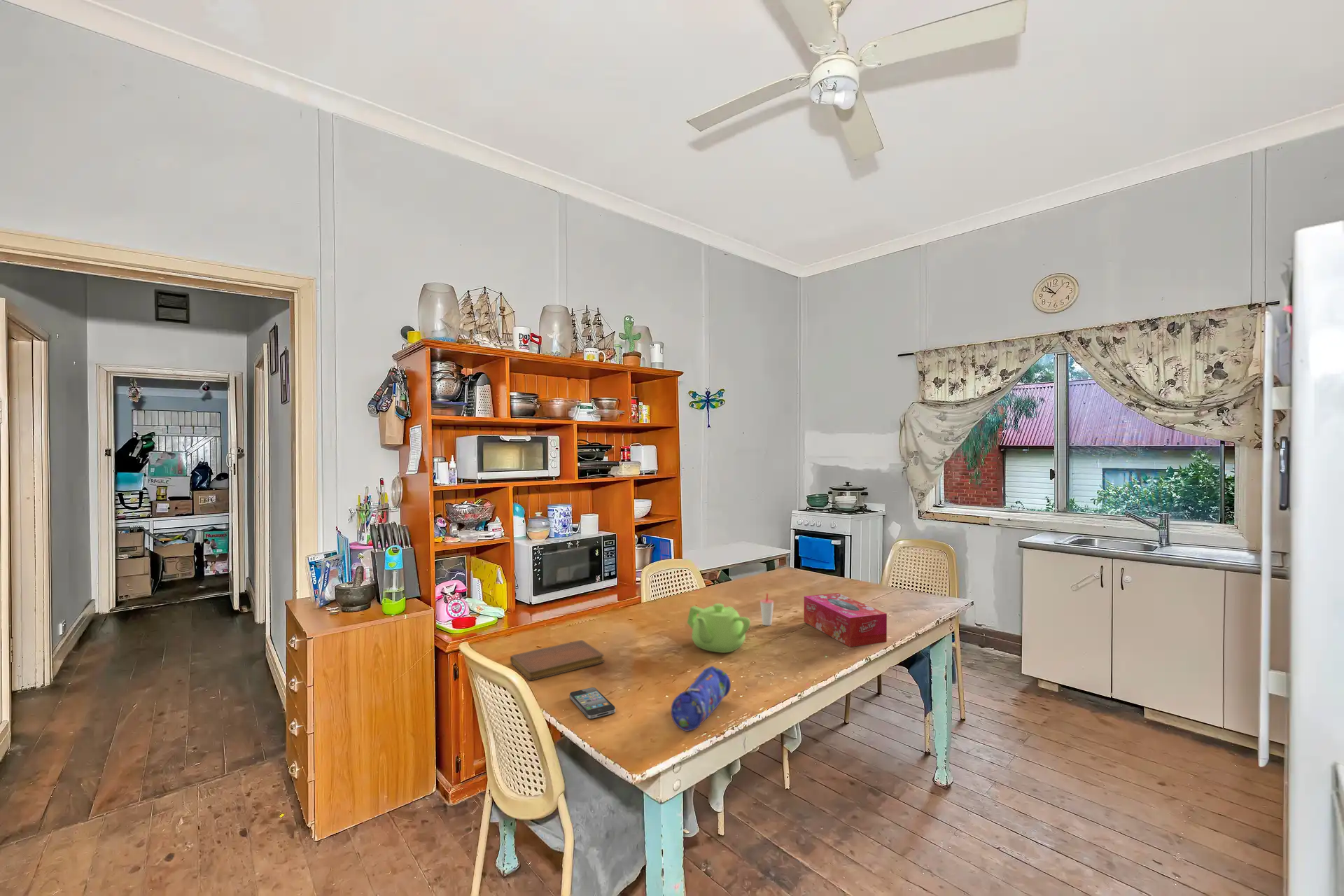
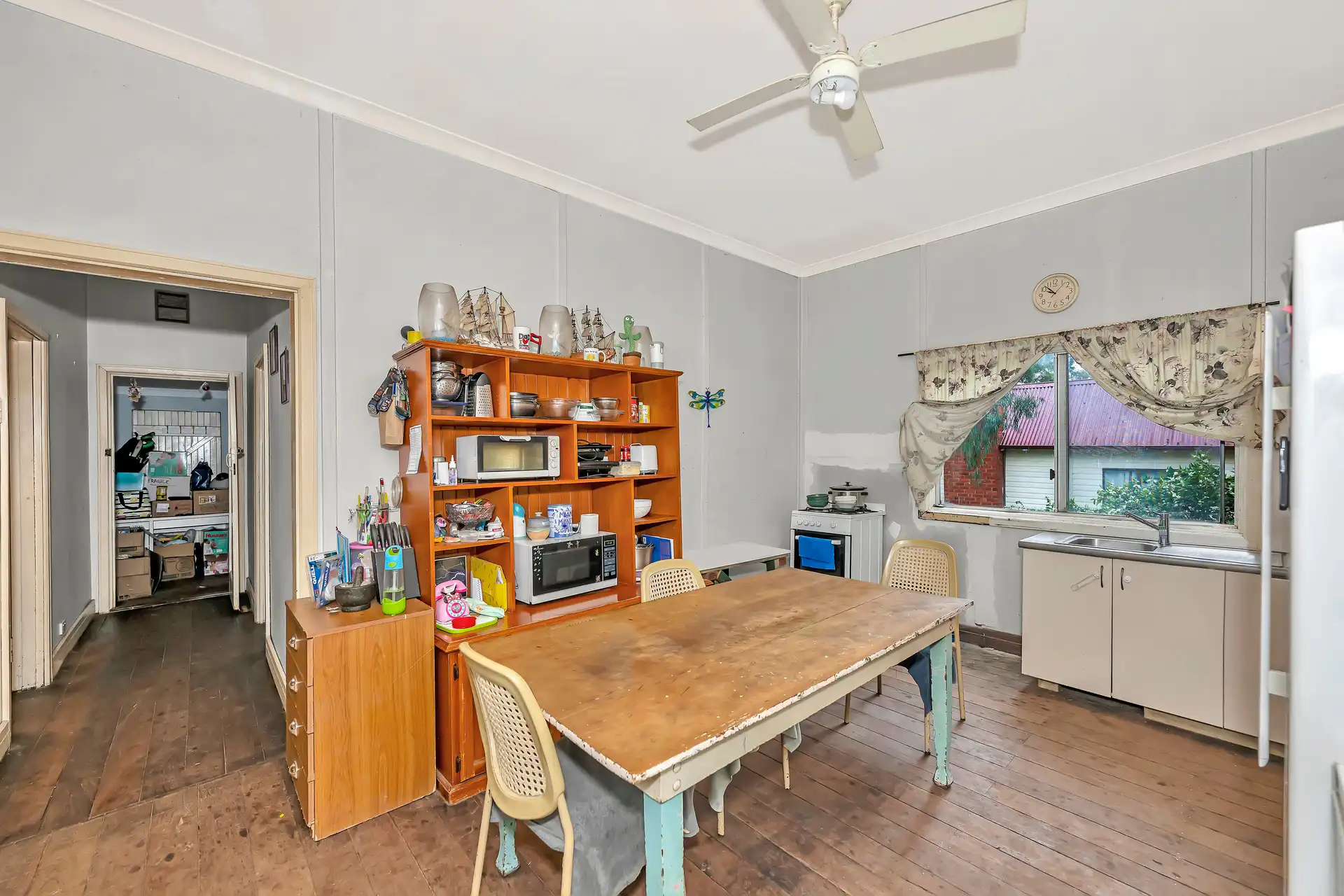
- notebook (557, 658)
- pencil case (701, 695)
- tissue box (843, 617)
- teapot (715, 626)
- cup (766, 608)
- smartphone (592, 702)
